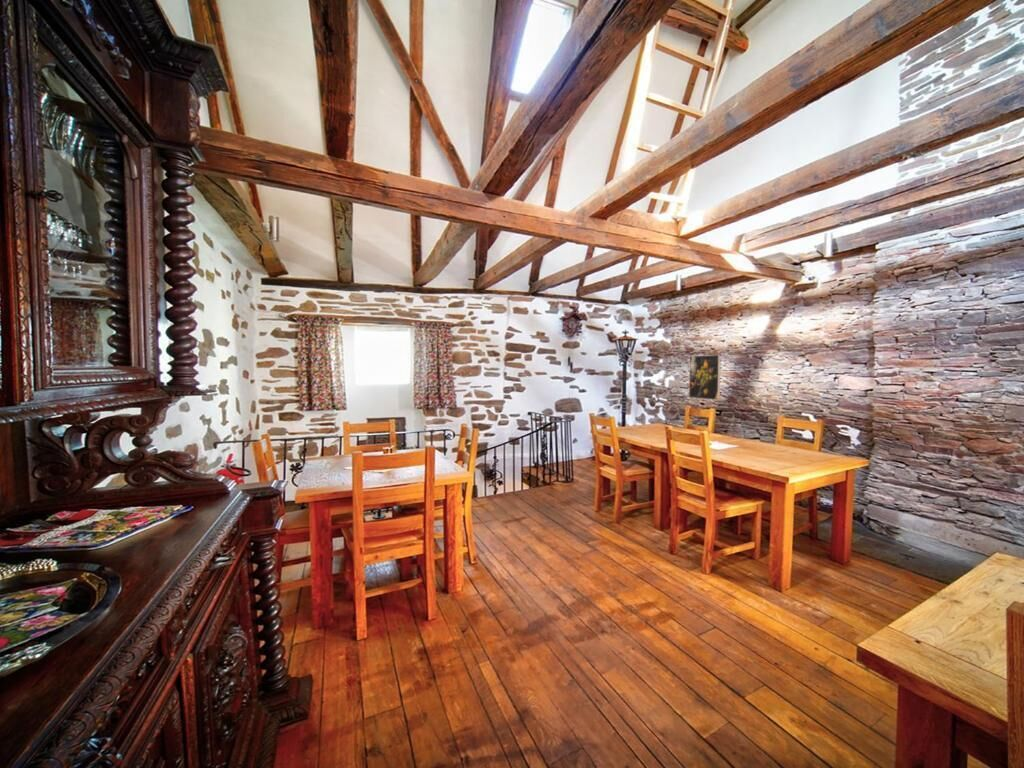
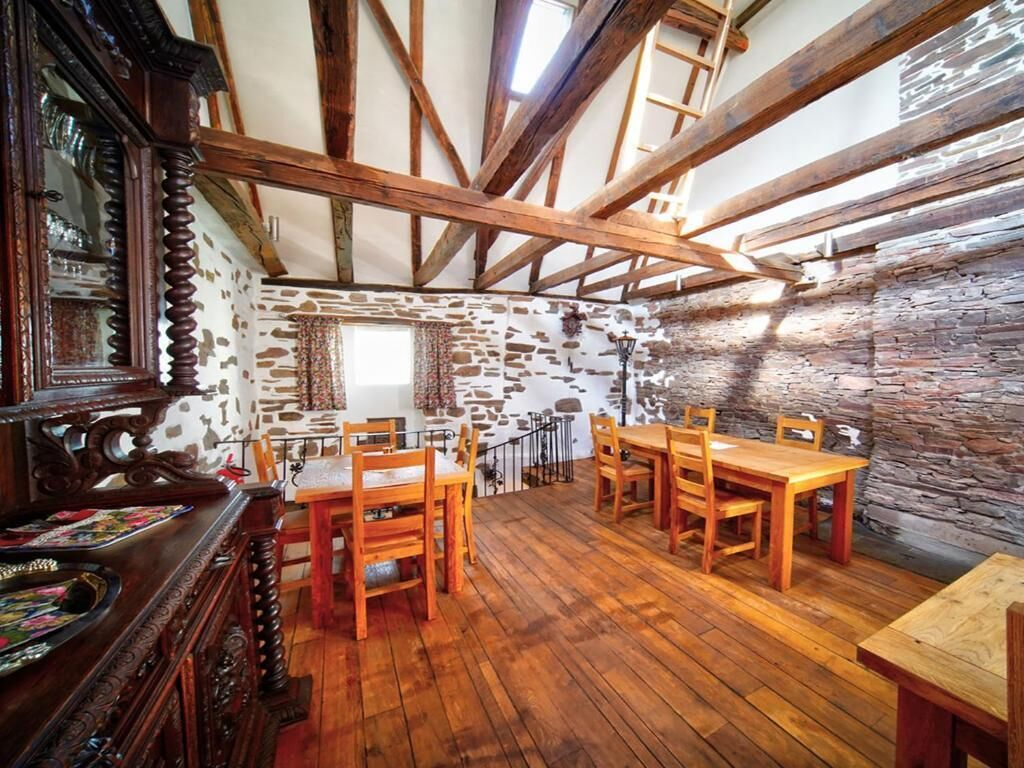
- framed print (704, 377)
